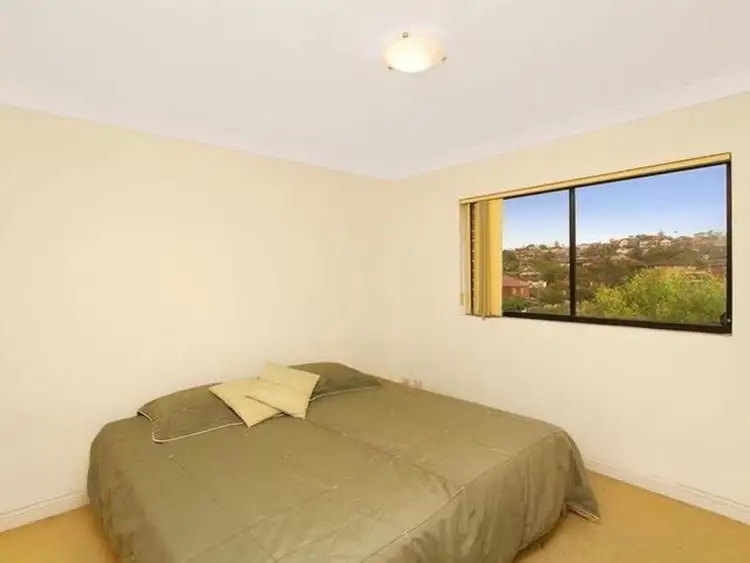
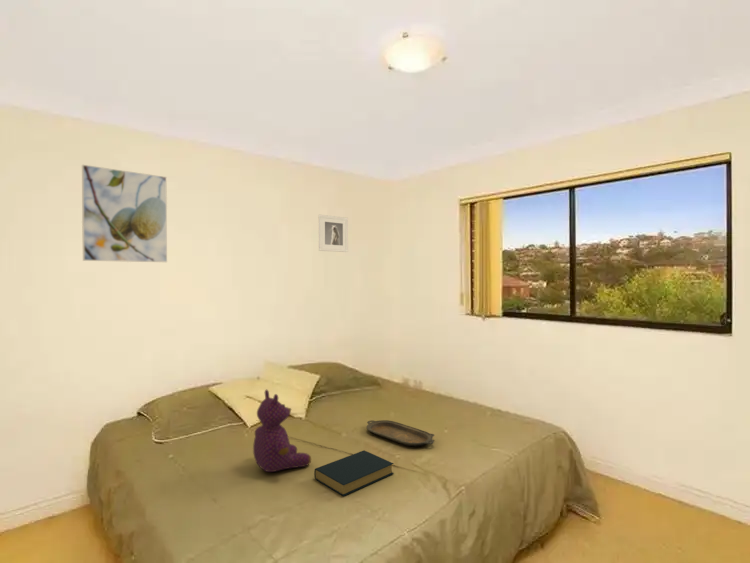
+ teddy bear (281, 428)
+ serving tray (398, 433)
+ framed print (333, 233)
+ hardback book (354, 470)
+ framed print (126, 216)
